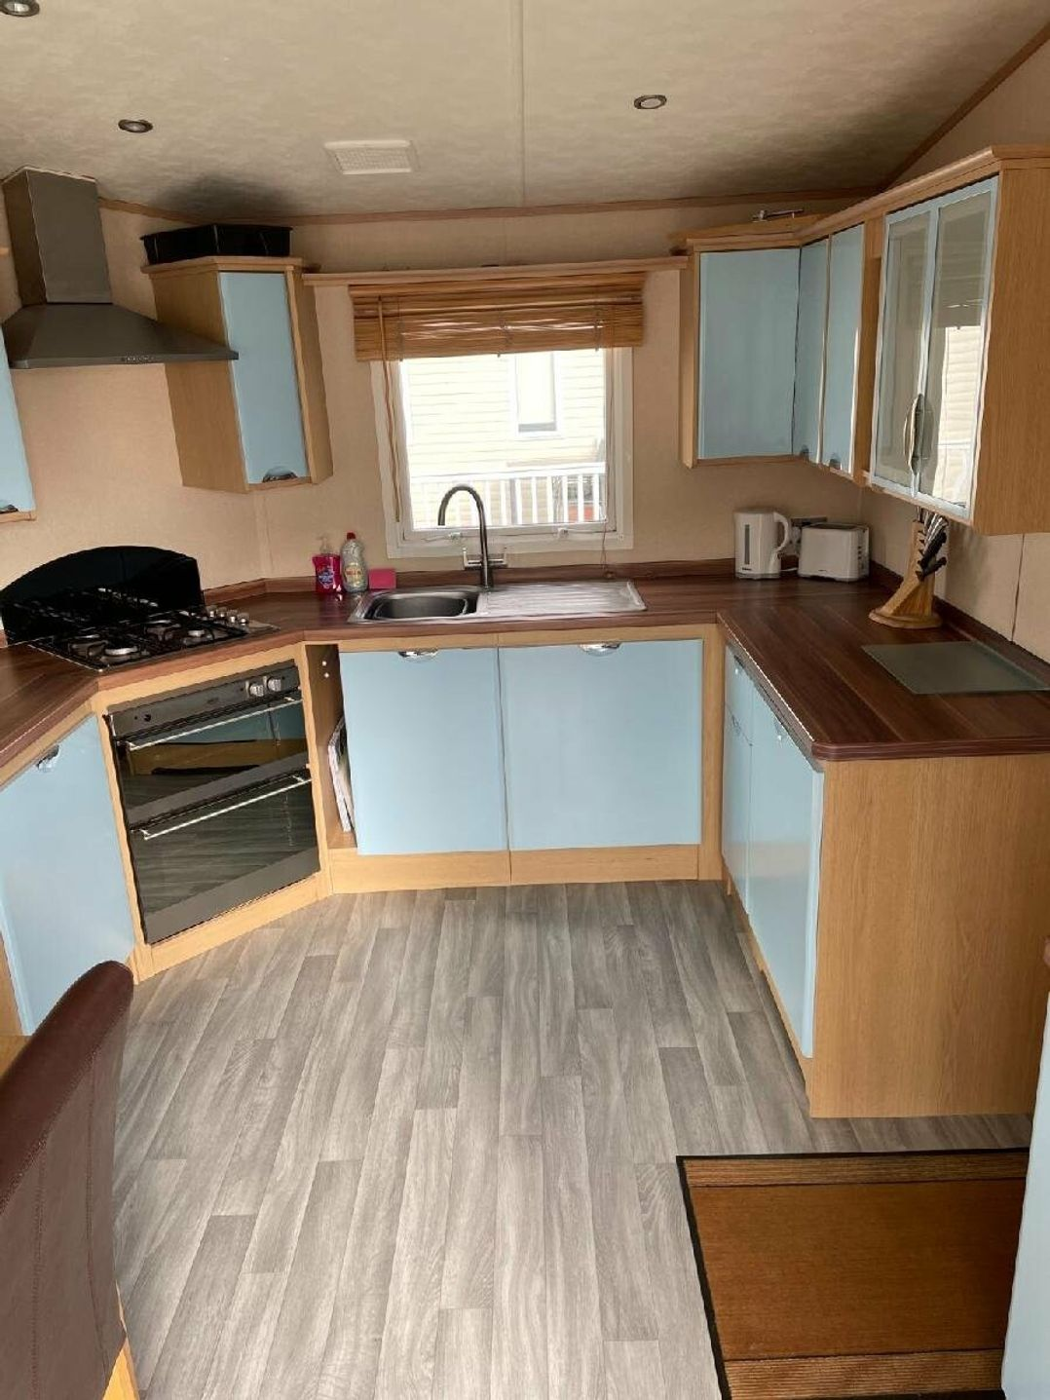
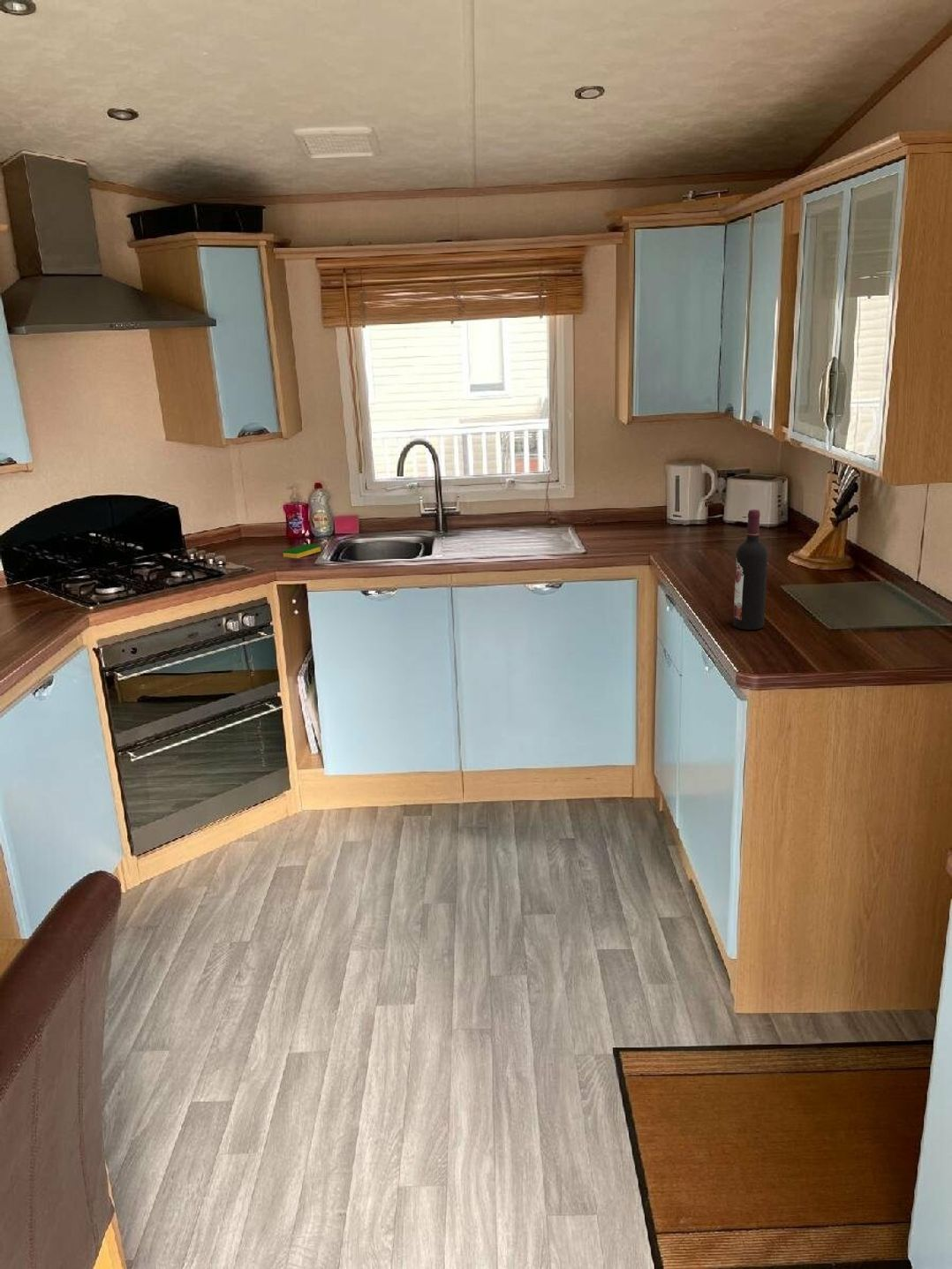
+ wine bottle (751, 569)
+ dish sponge (302, 551)
